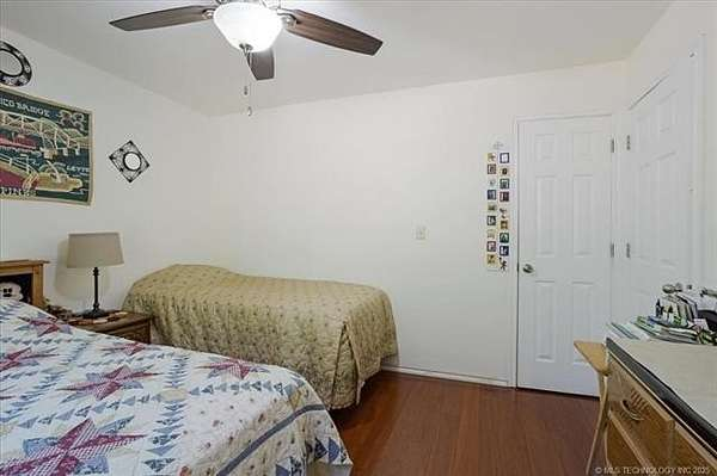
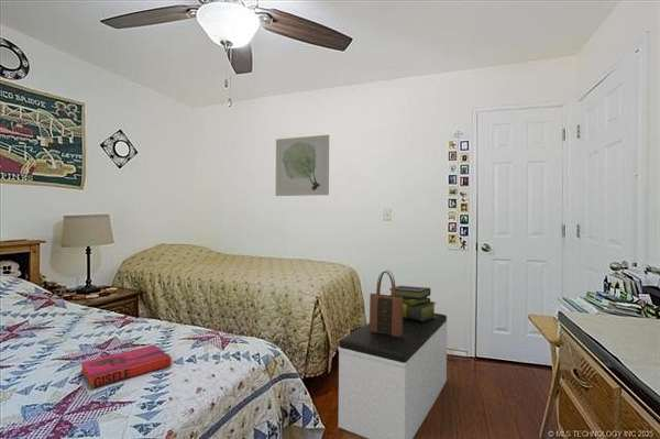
+ stack of books (410, 301)
+ wall art (301, 166)
+ bench (398, 363)
+ hardback book (127, 363)
+ tote bag (385, 301)
